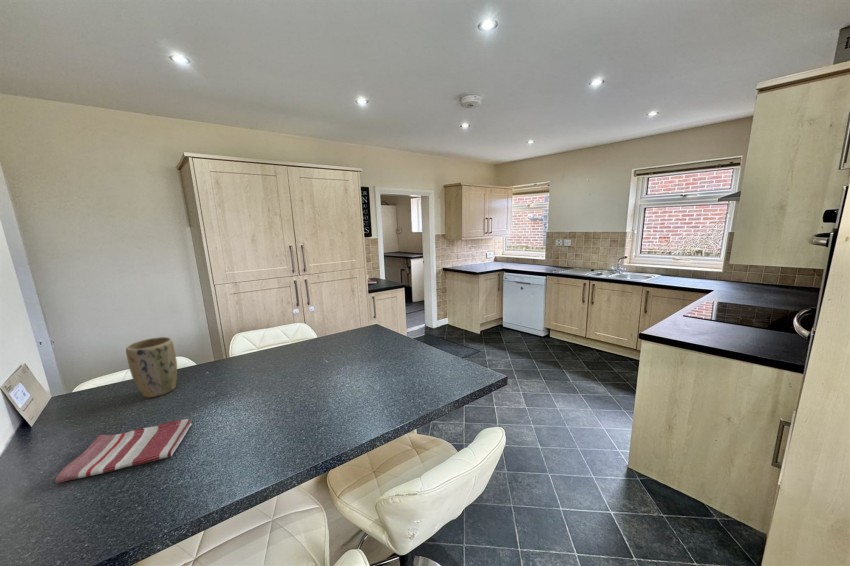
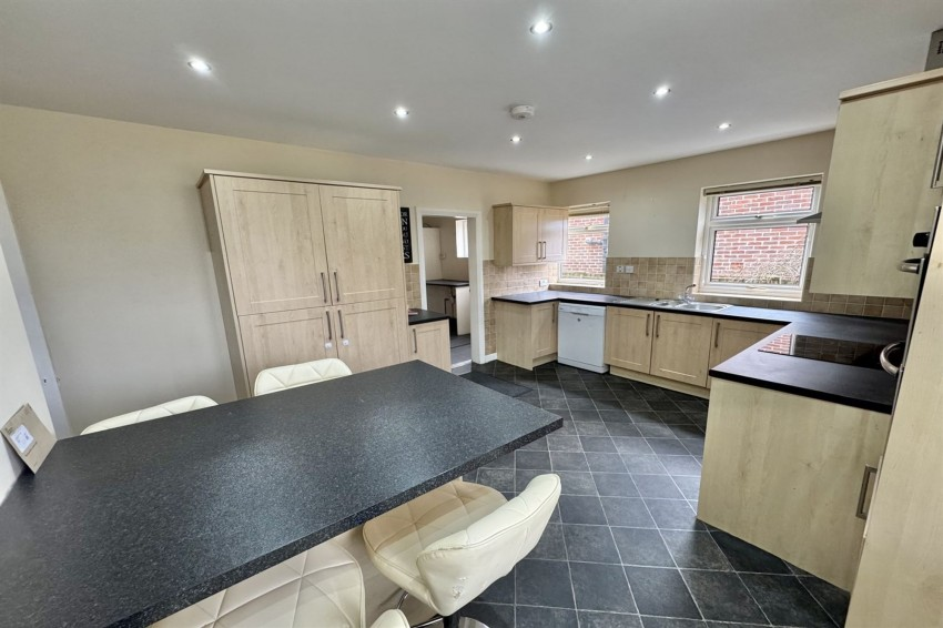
- dish towel (132, 446)
- plant pot (154, 367)
